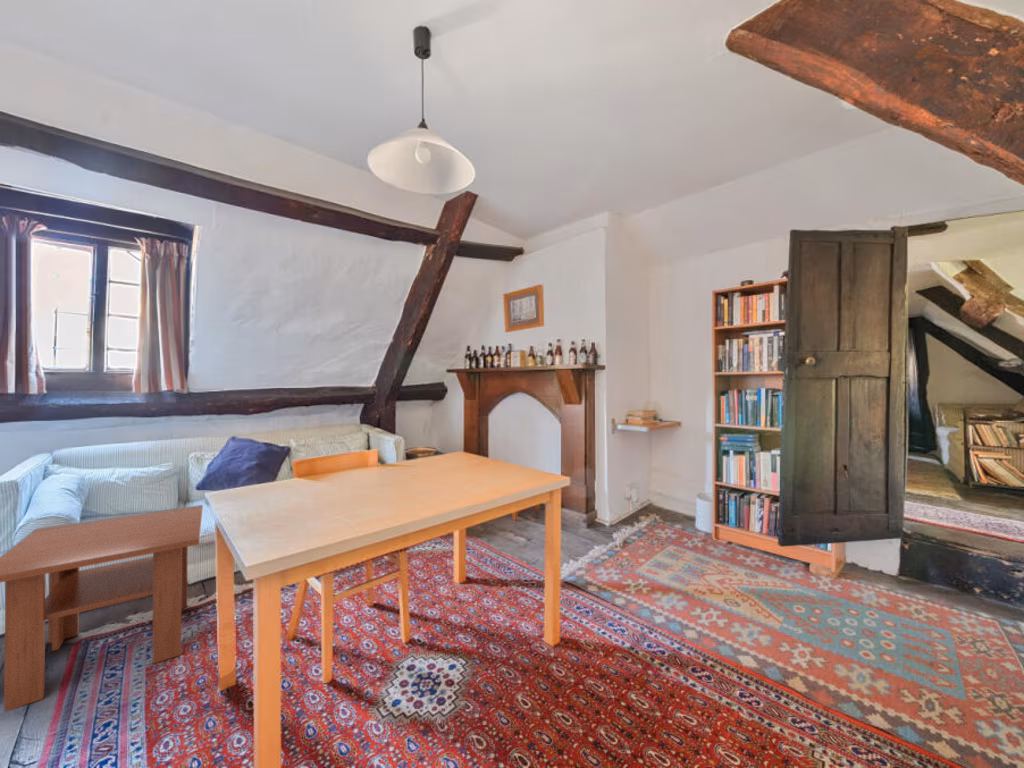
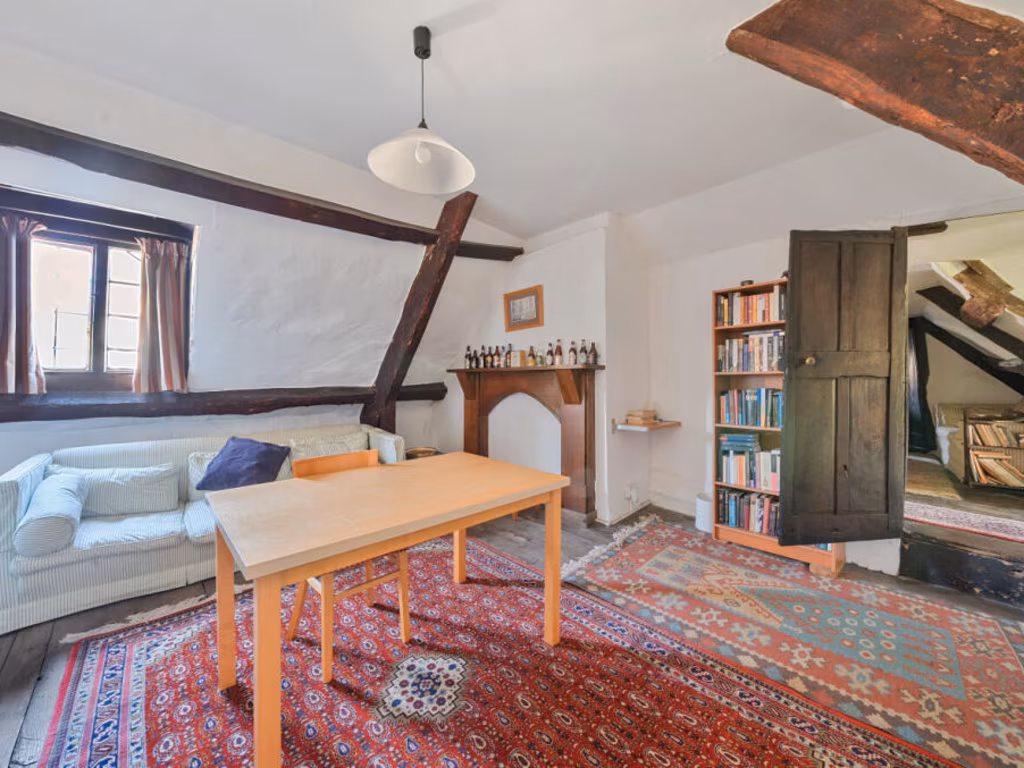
- coffee table (113, 590)
